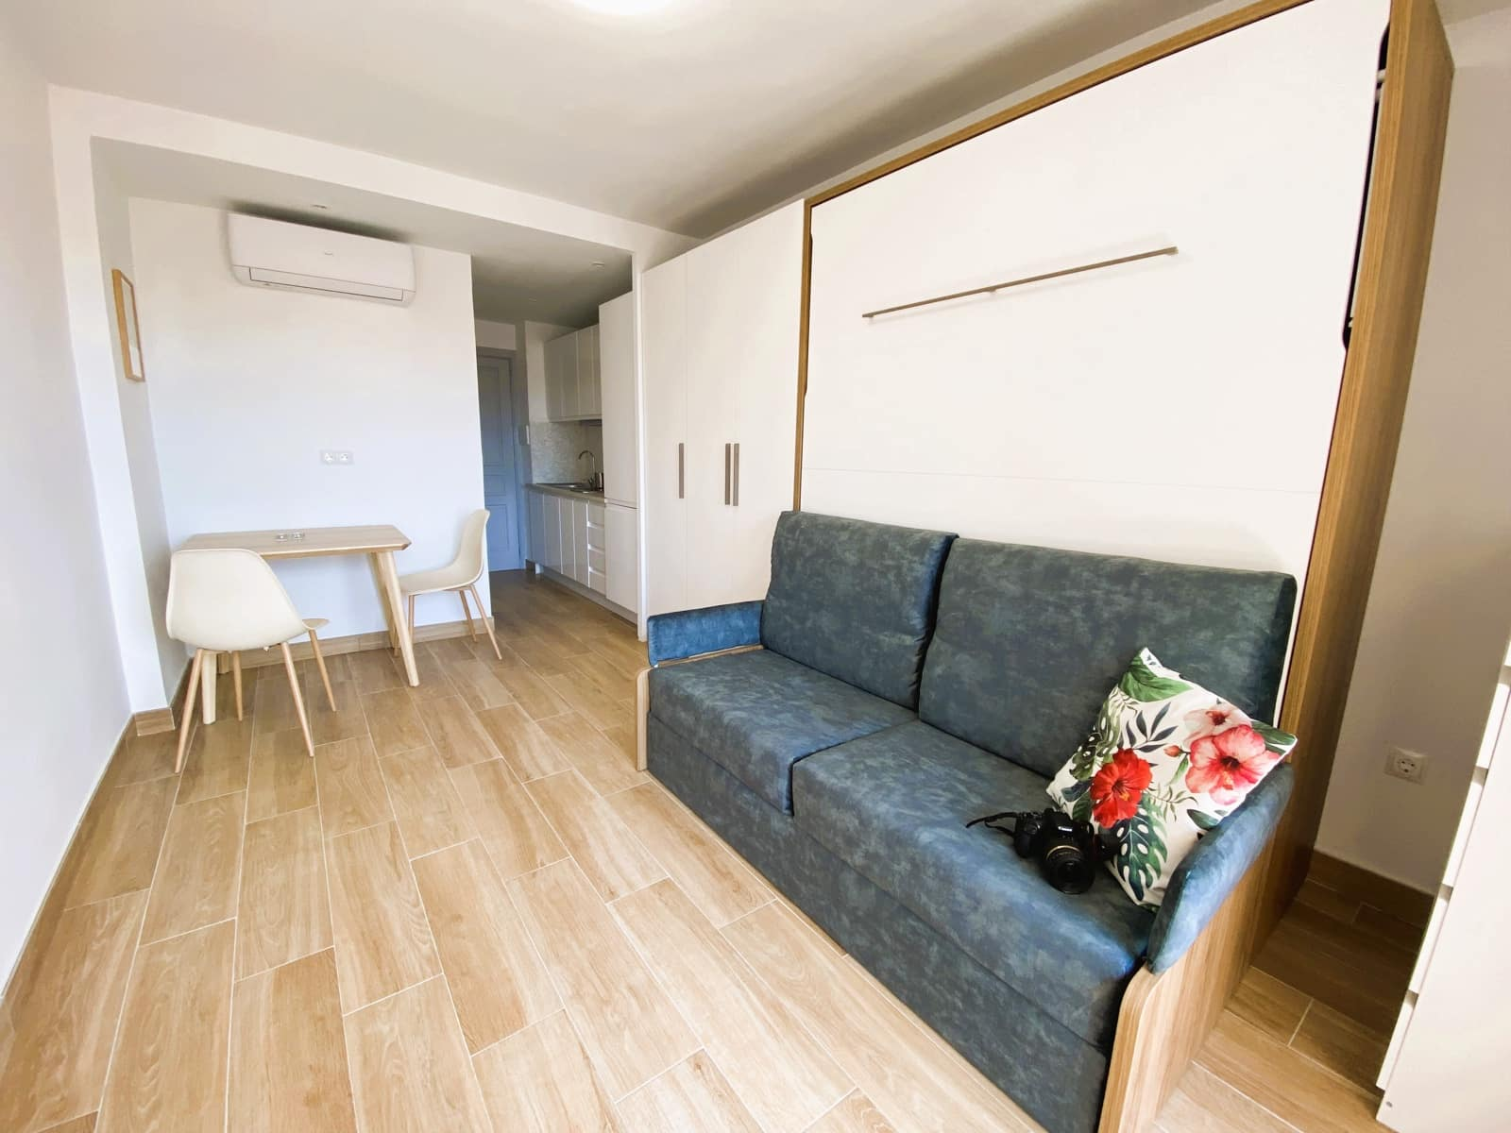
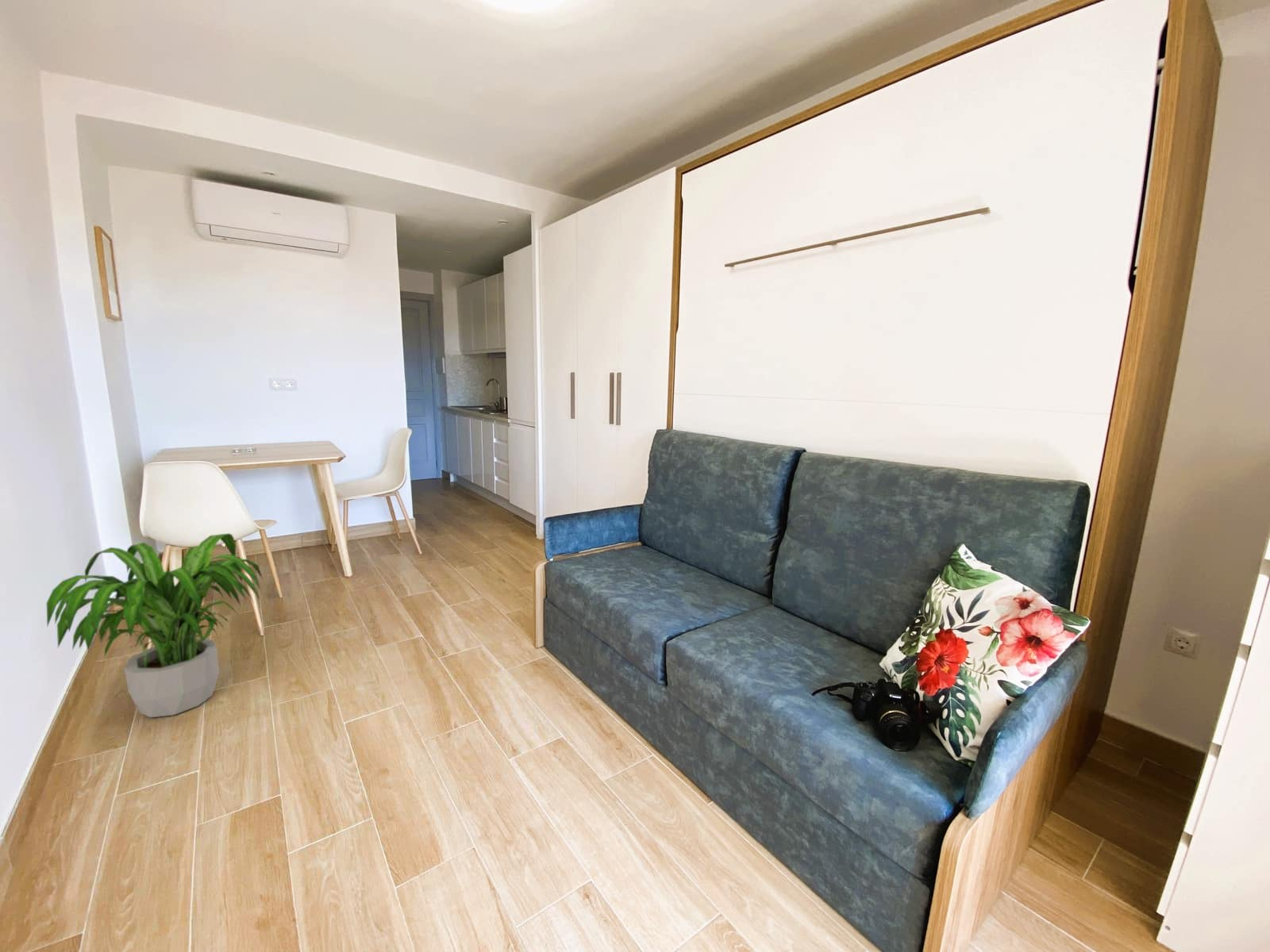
+ potted plant (171, 624)
